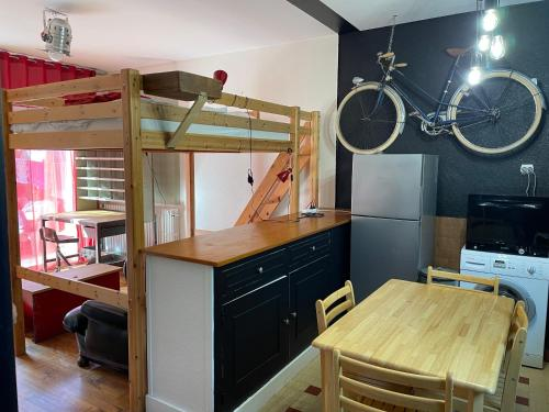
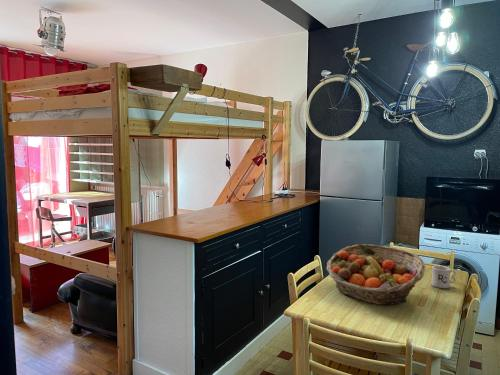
+ fruit basket (373, 272)
+ mug (443, 277)
